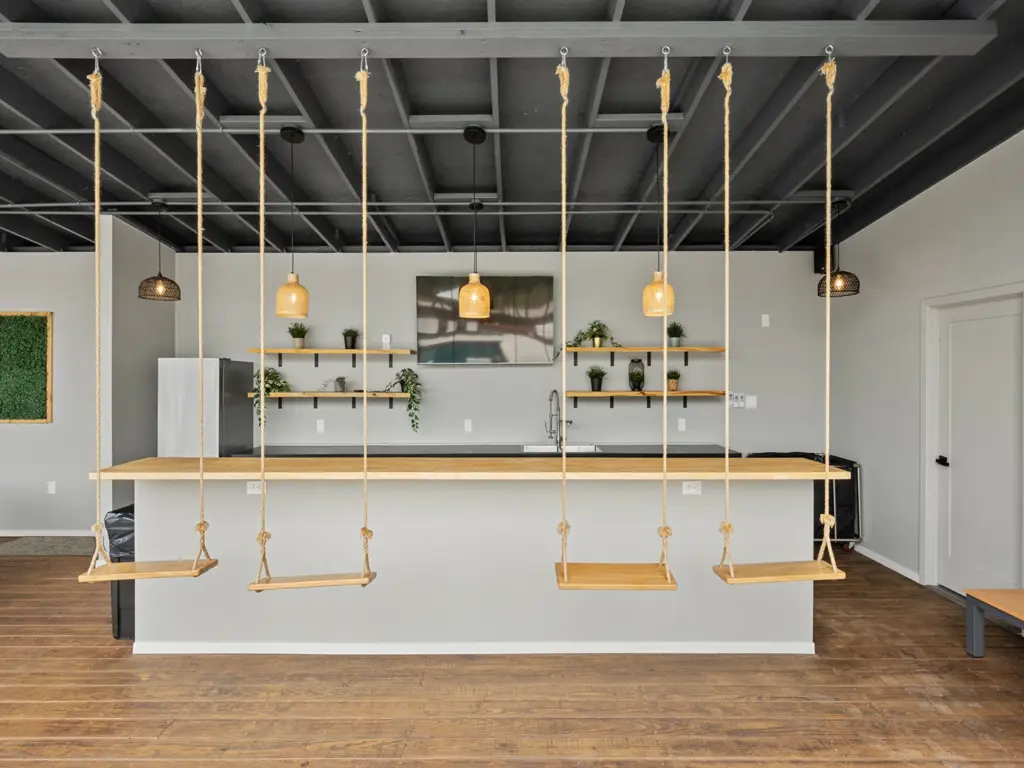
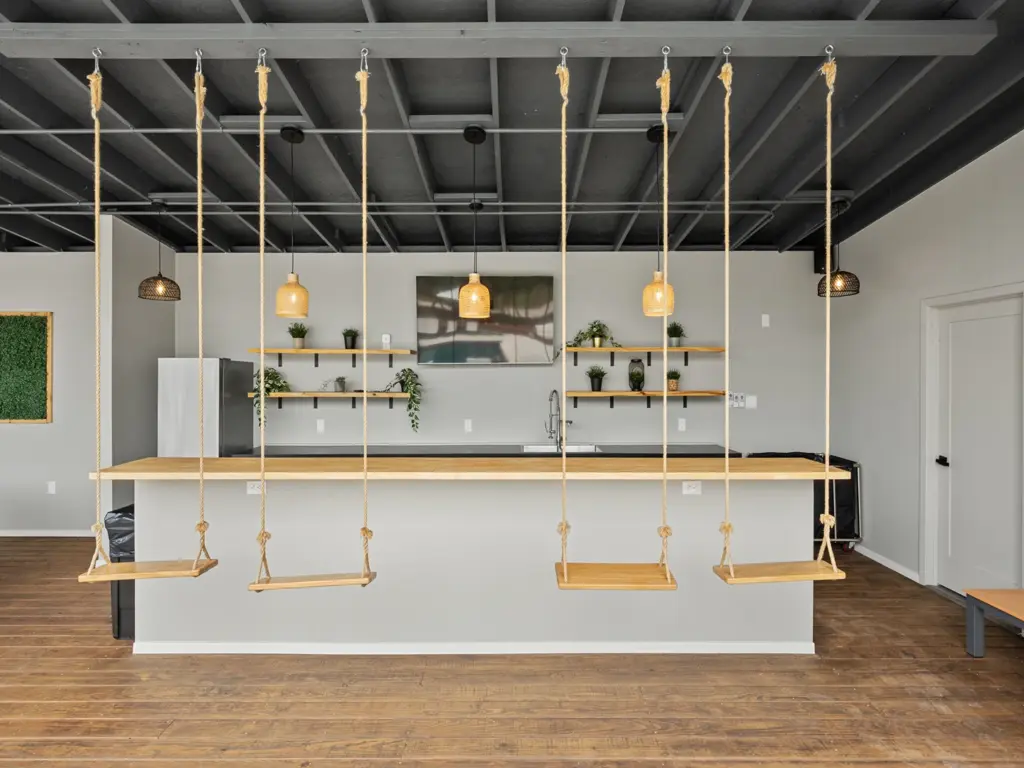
- rug (64, 545)
